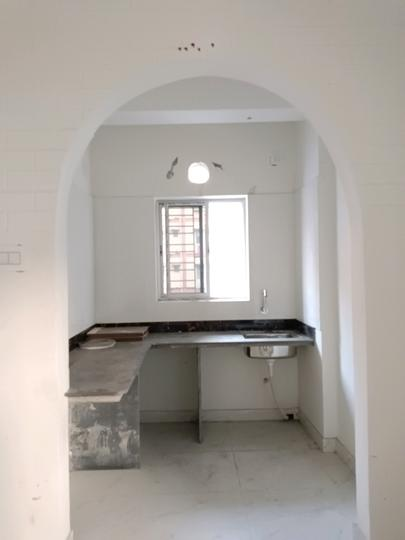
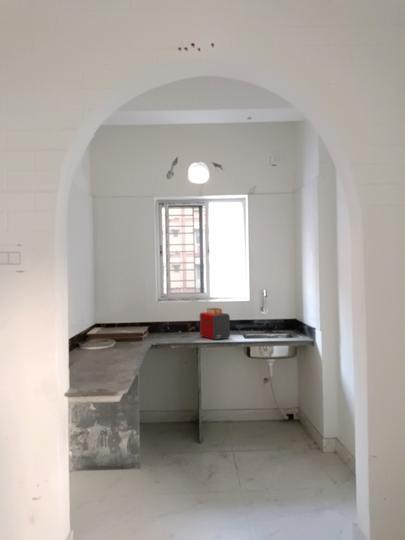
+ toaster (214, 322)
